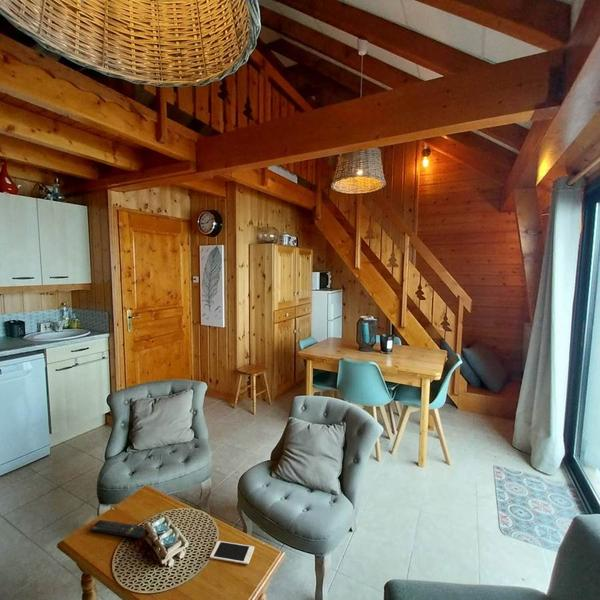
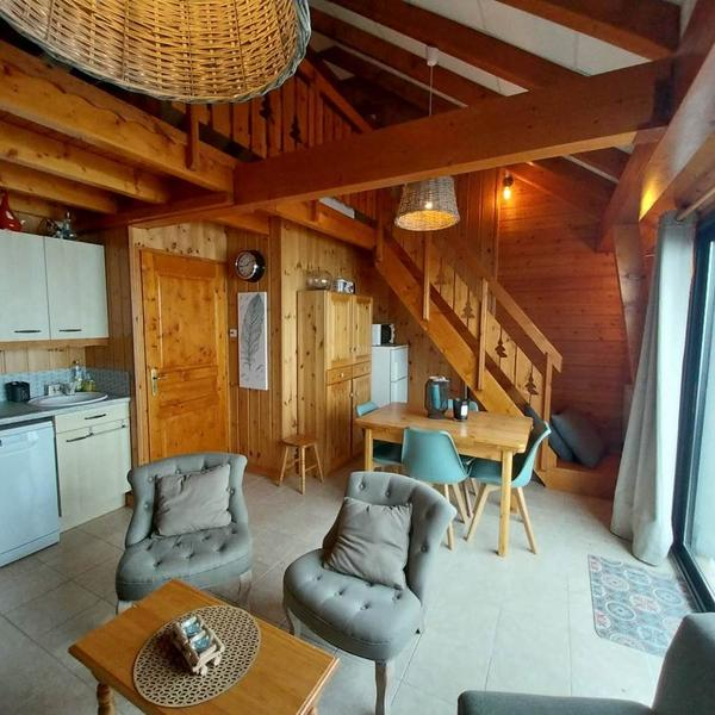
- remote control (118, 529)
- cell phone (232, 552)
